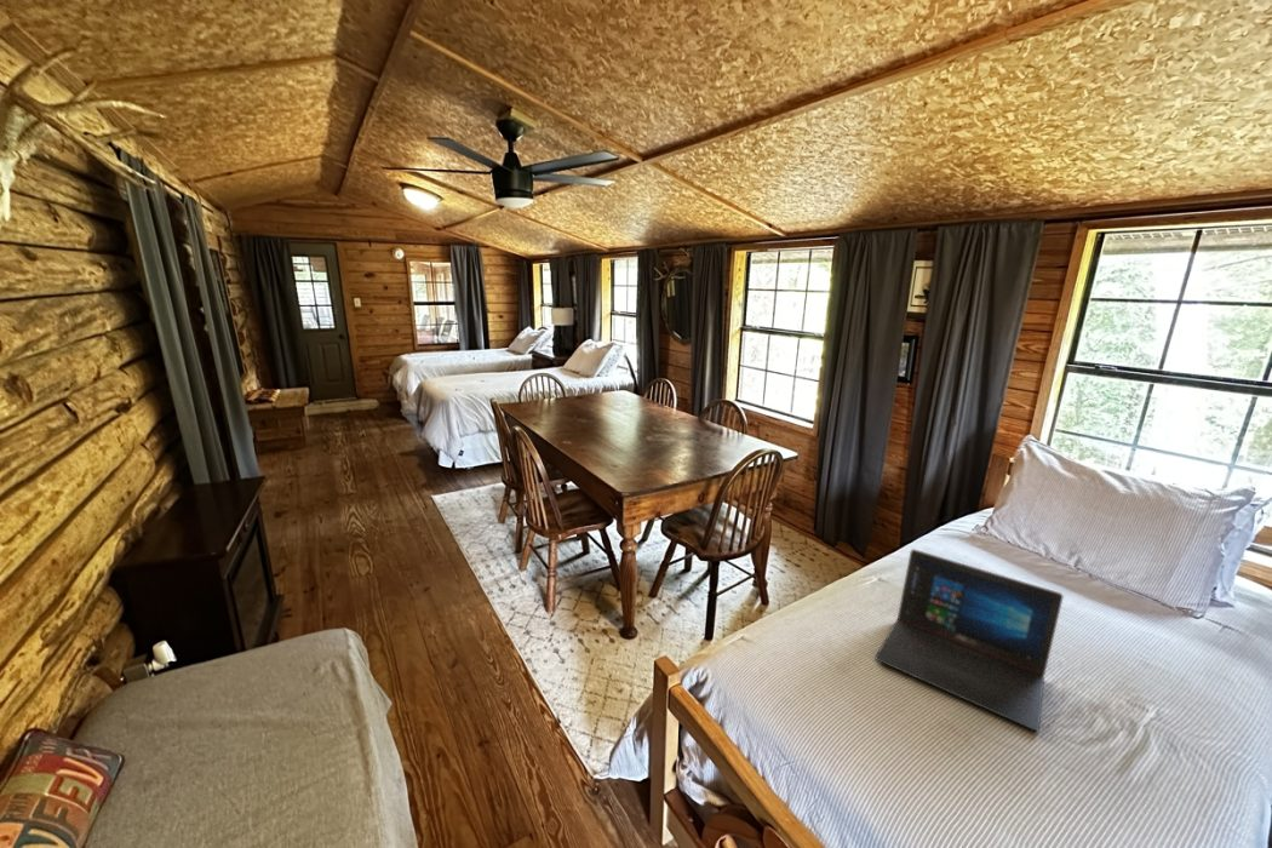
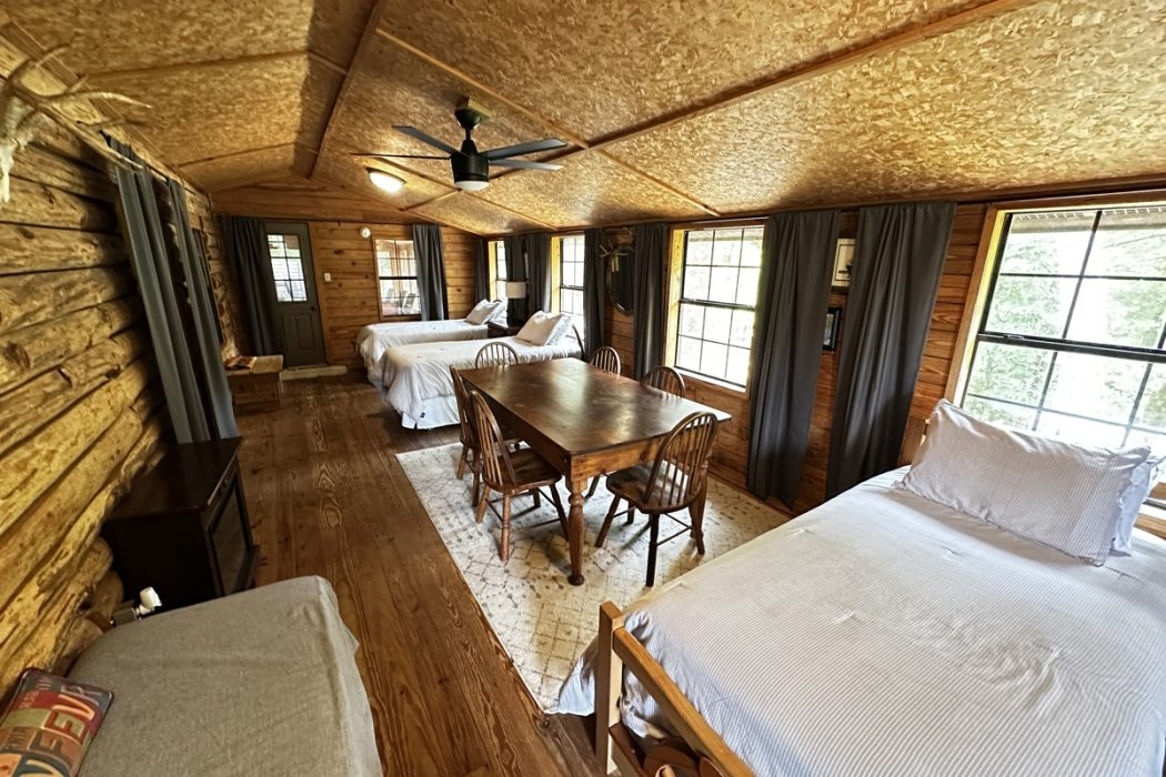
- laptop (966, 628)
